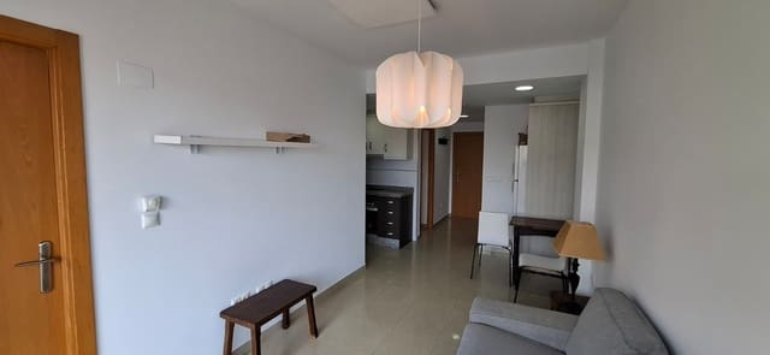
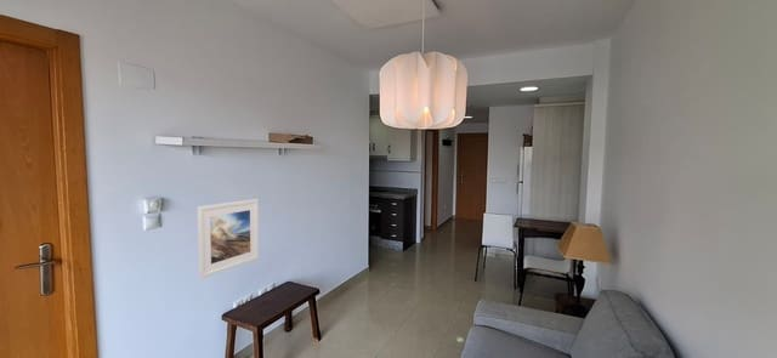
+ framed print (231, 234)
